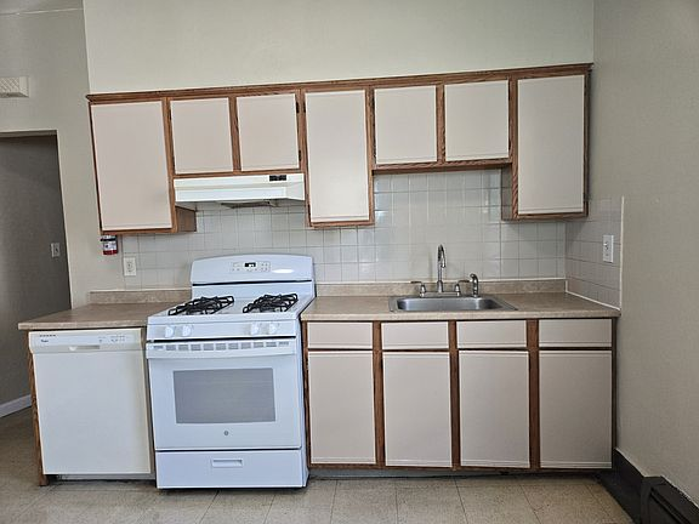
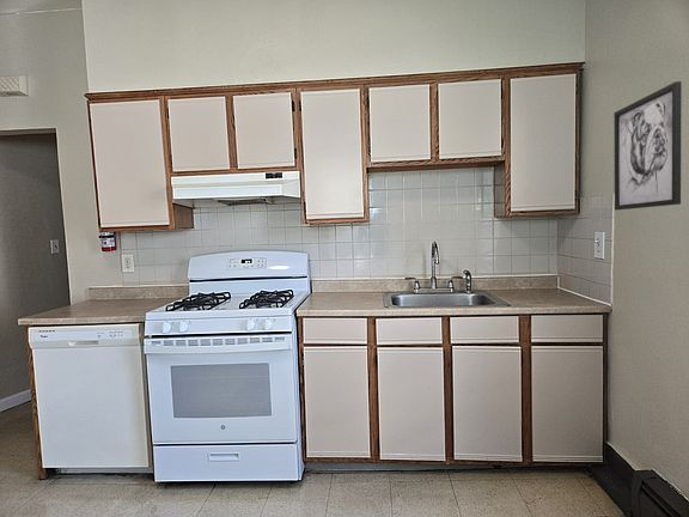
+ wall art (644, 153)
